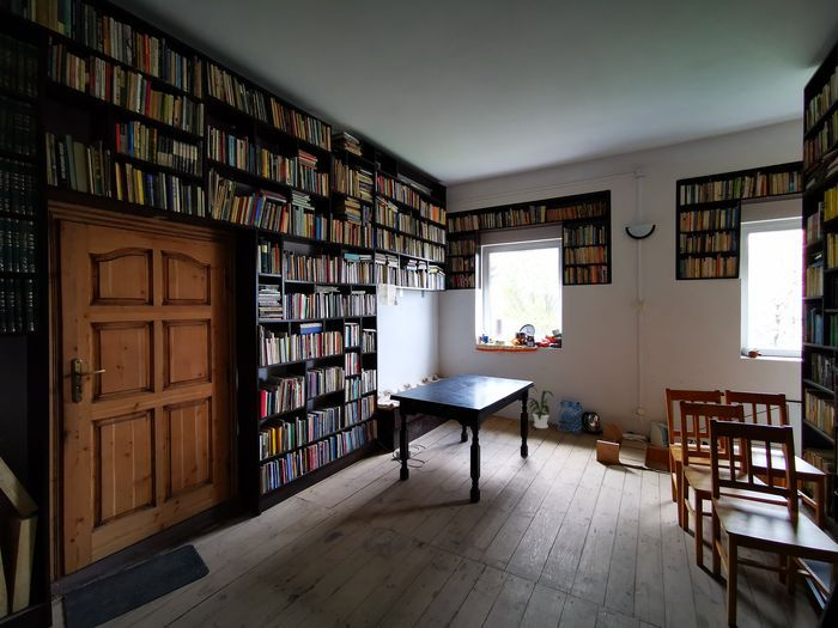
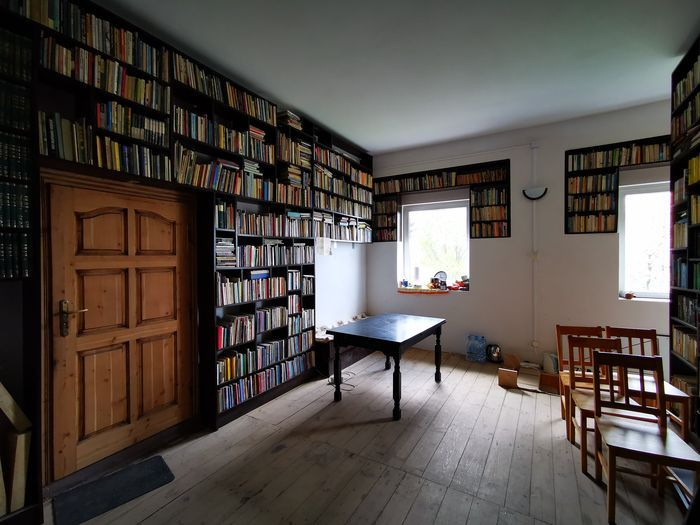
- house plant (540, 406)
